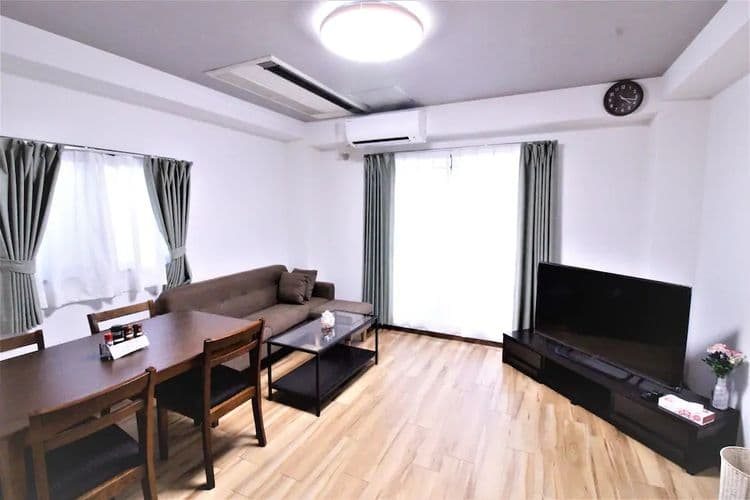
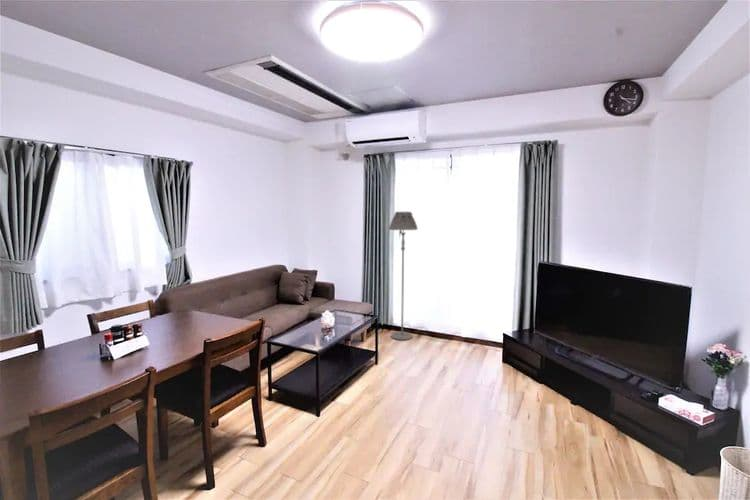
+ floor lamp (402, 275)
